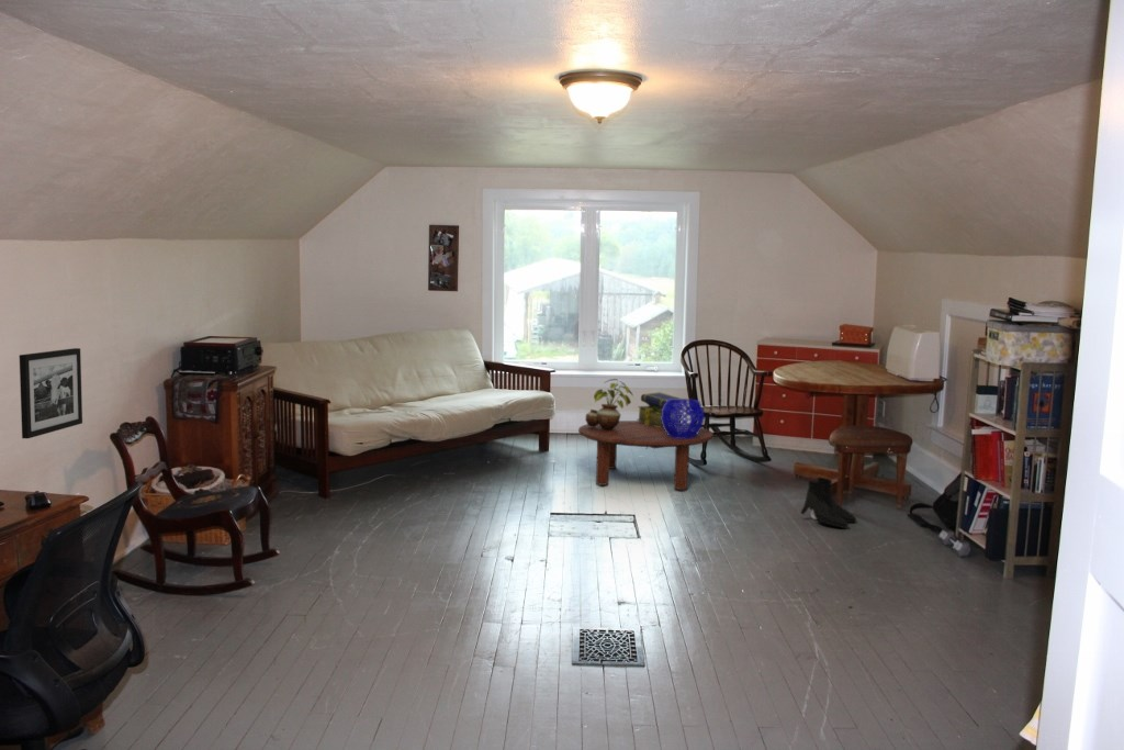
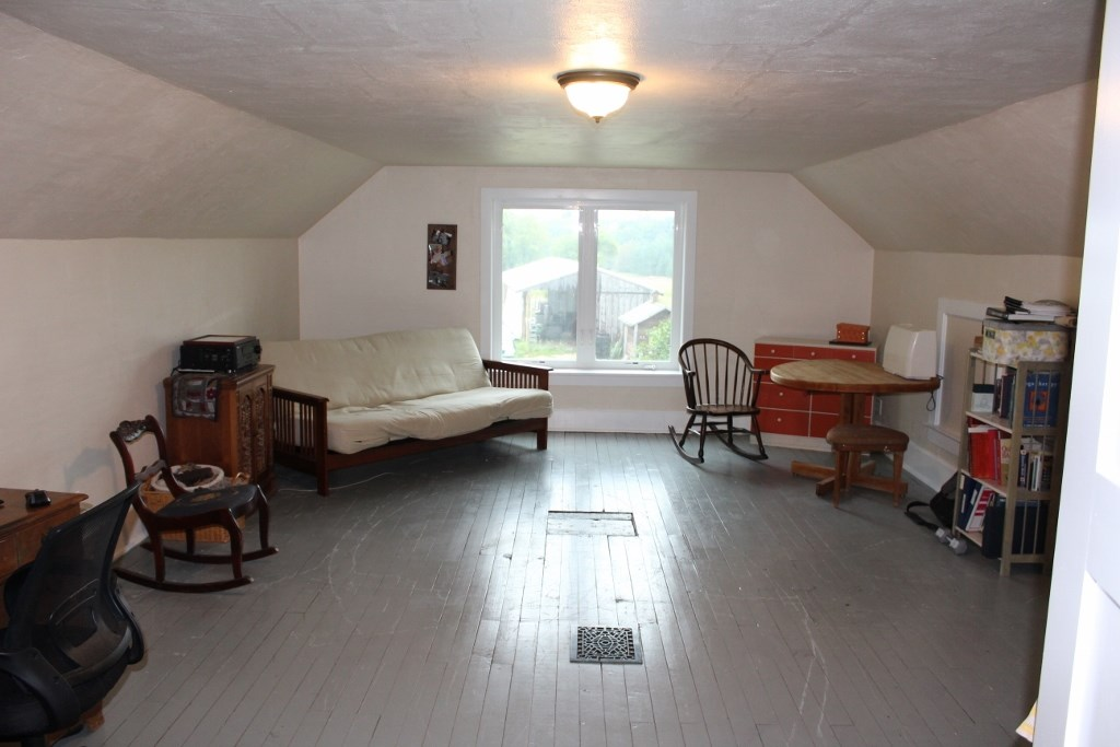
- boots (829, 500)
- decorative bowl (682, 417)
- stack of books (661, 408)
- picture frame (53, 391)
- coffee table (647, 447)
- potted plant (610, 403)
